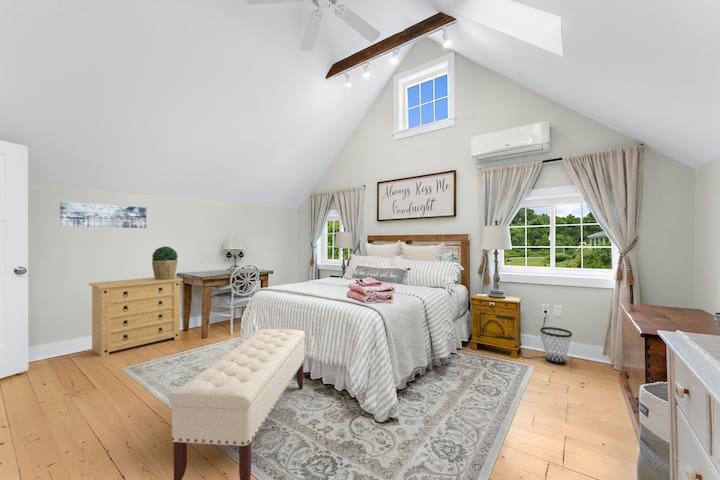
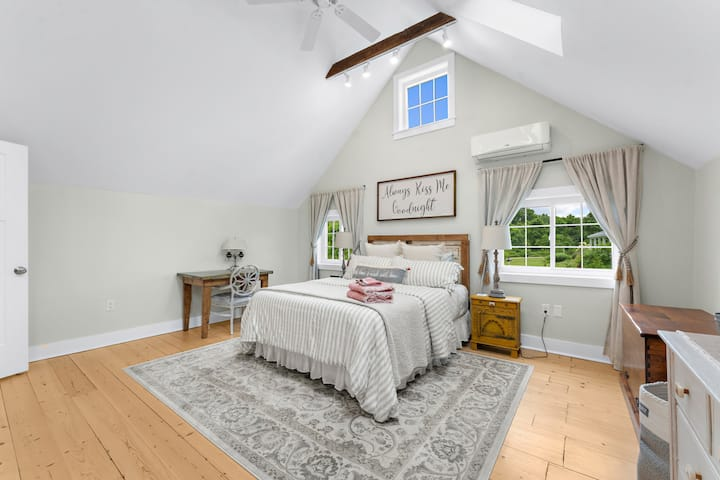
- wastebasket (555, 346)
- wall art (106, 216)
- dresser (138, 312)
- bench (254, 387)
- potted plant (164, 262)
